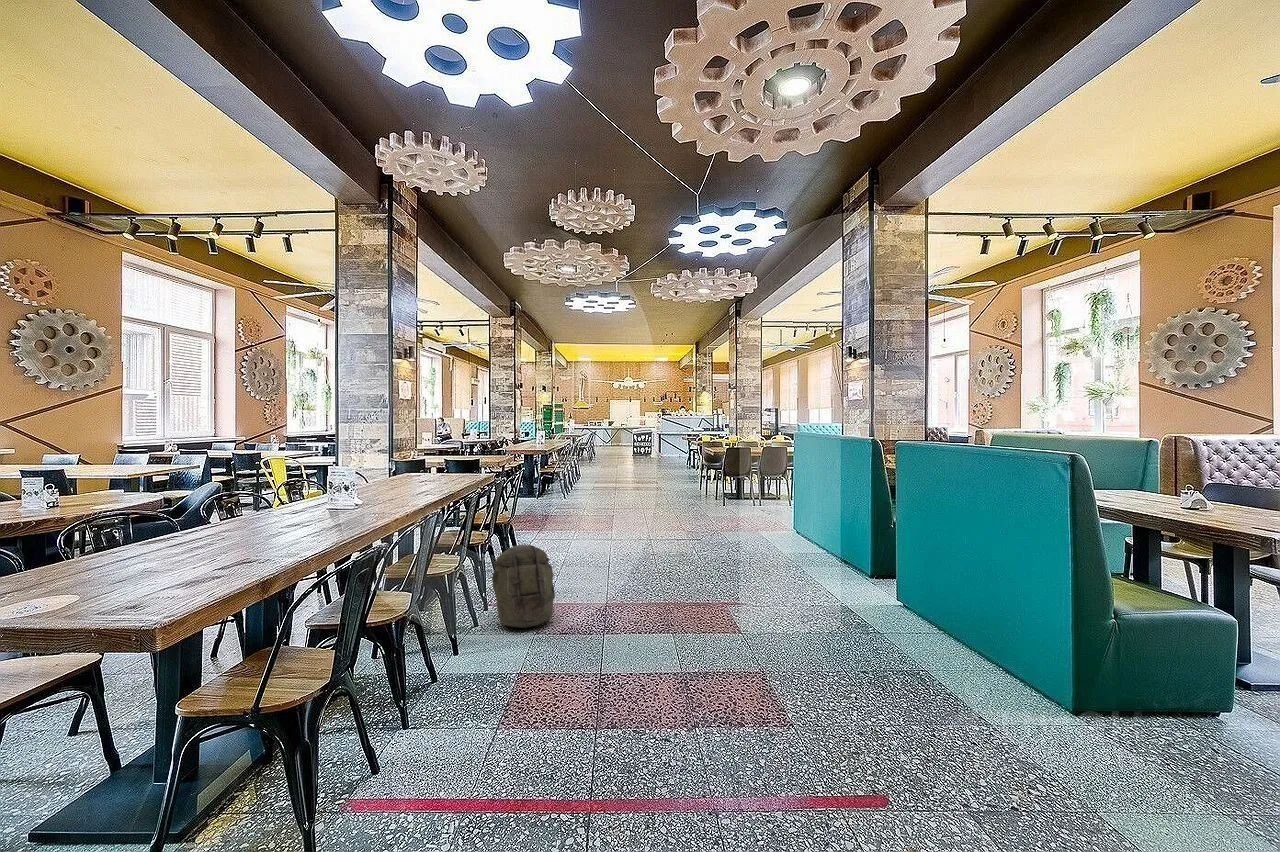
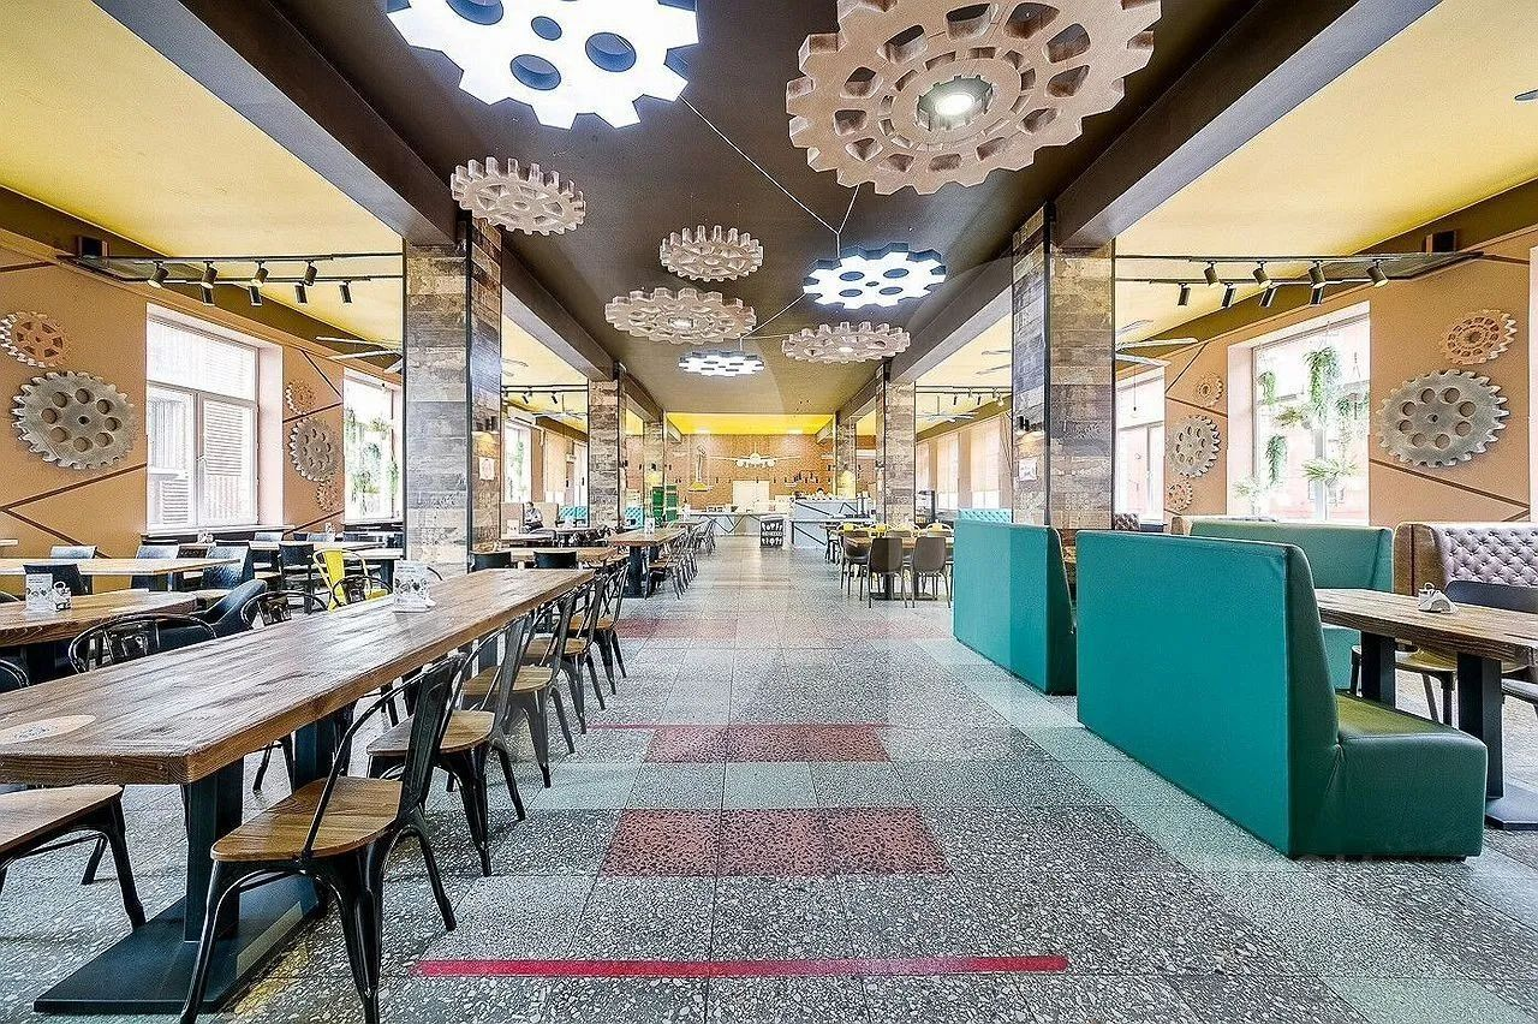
- backpack (524, 584)
